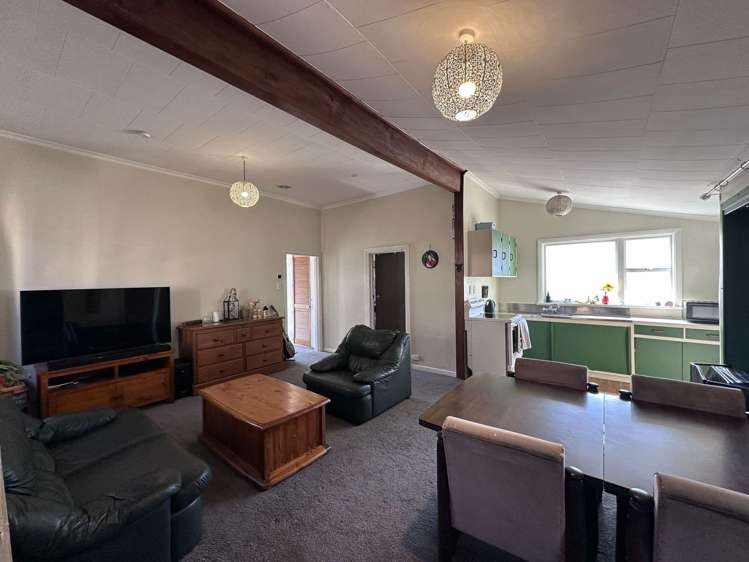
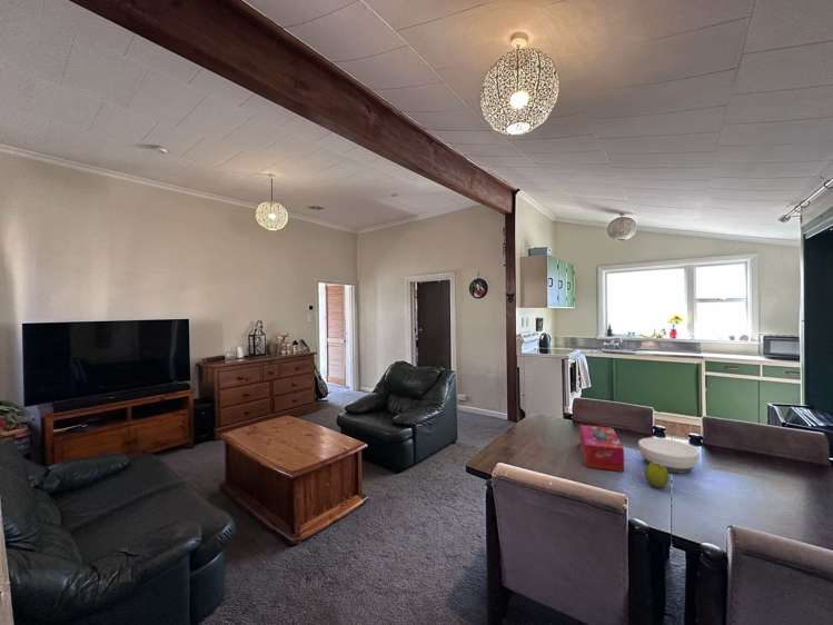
+ bowl (667, 455)
+ tissue box (599, 445)
+ fruit (656, 474)
